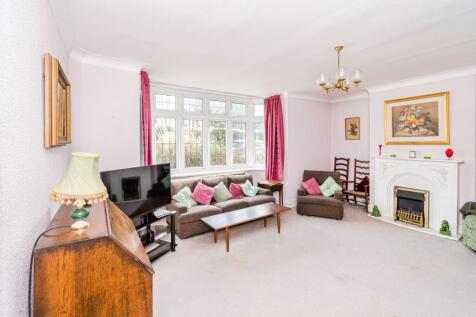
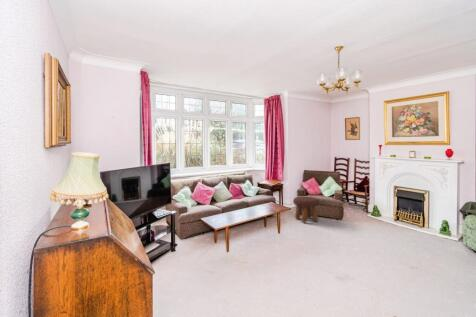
+ footstool (306, 209)
